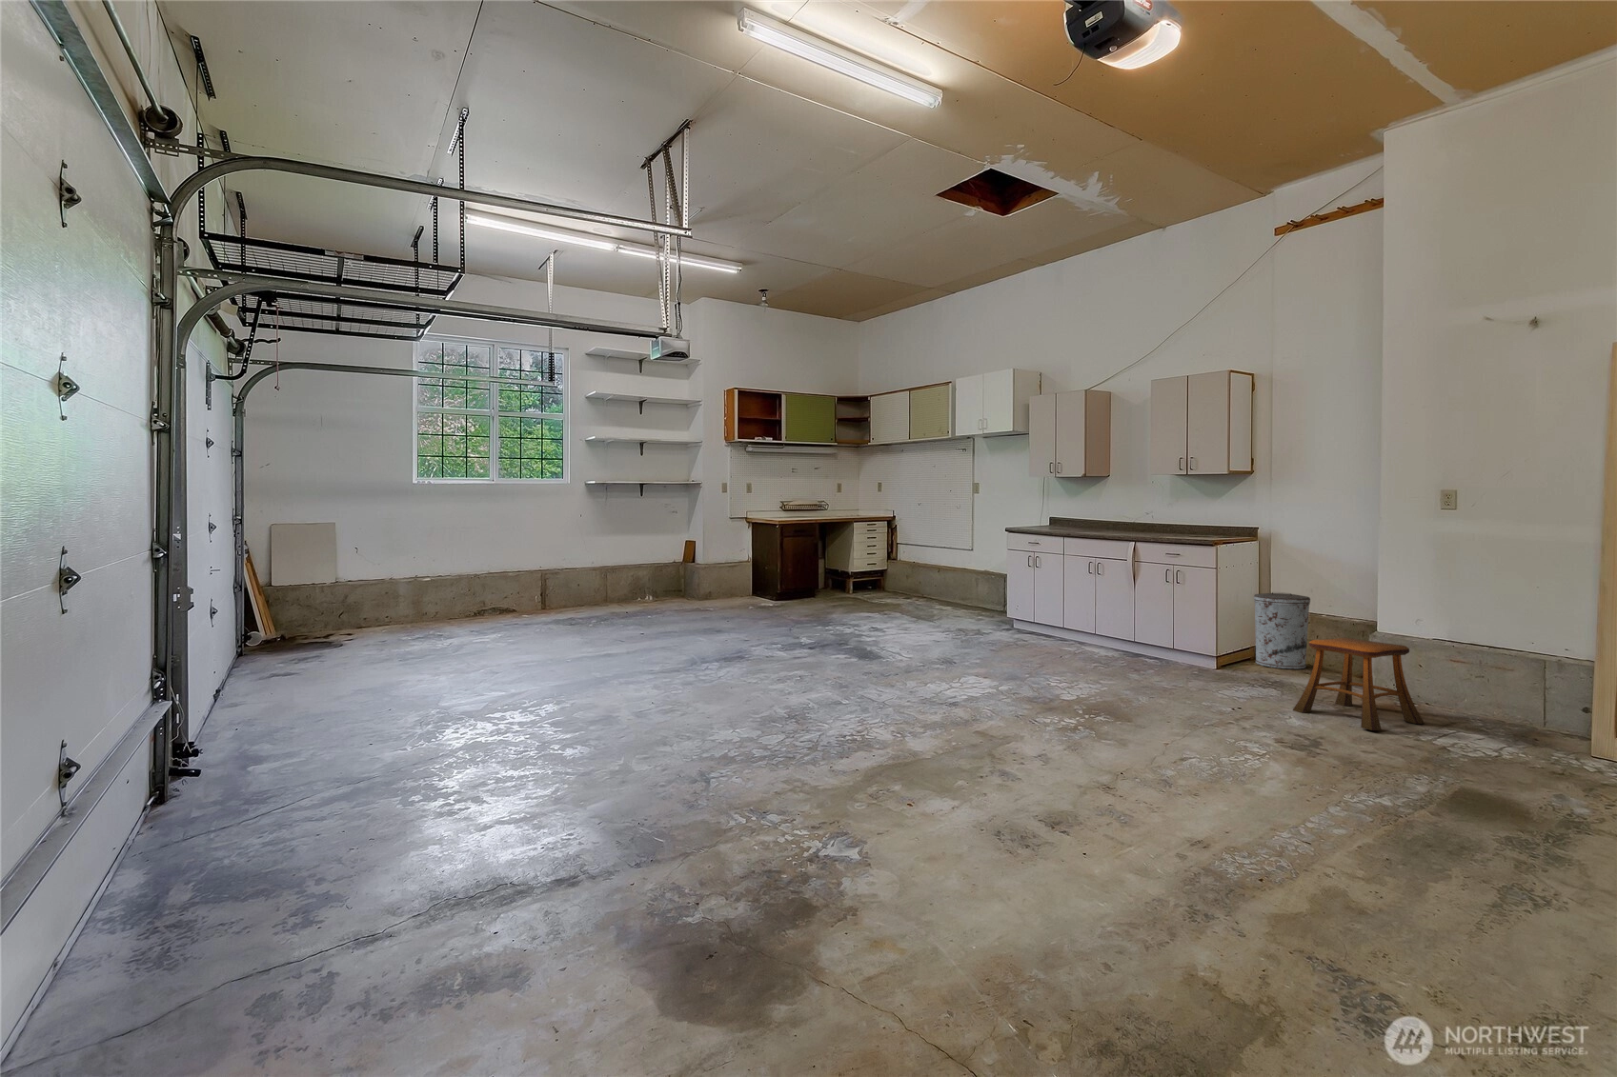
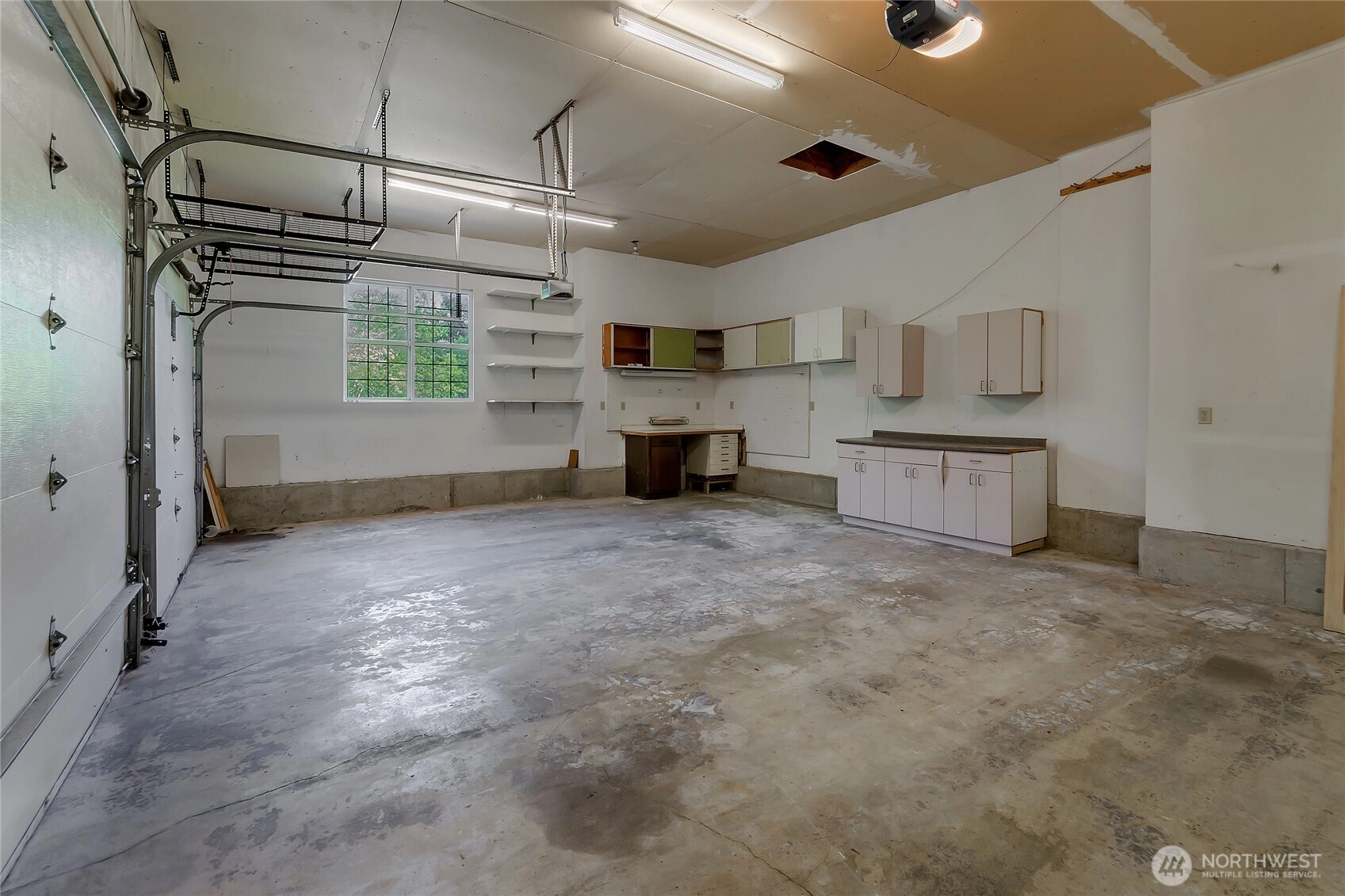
- stool (1357, 683)
- trash can (1280, 629)
